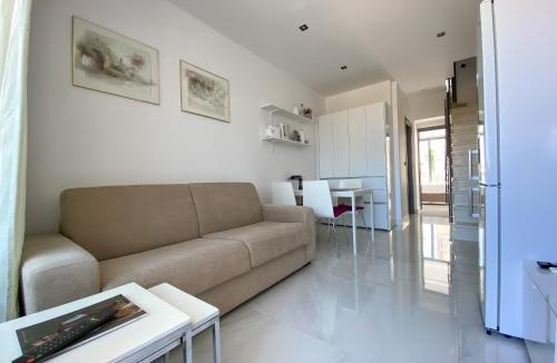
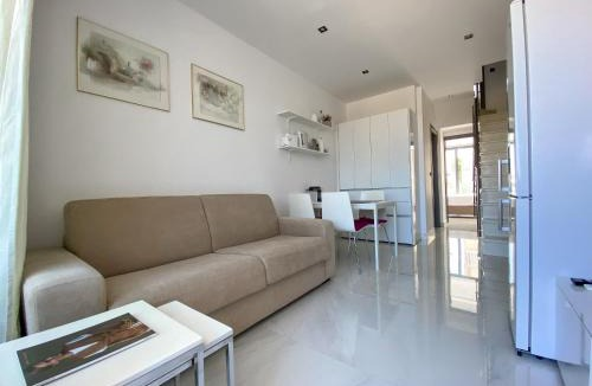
- remote control (72, 334)
